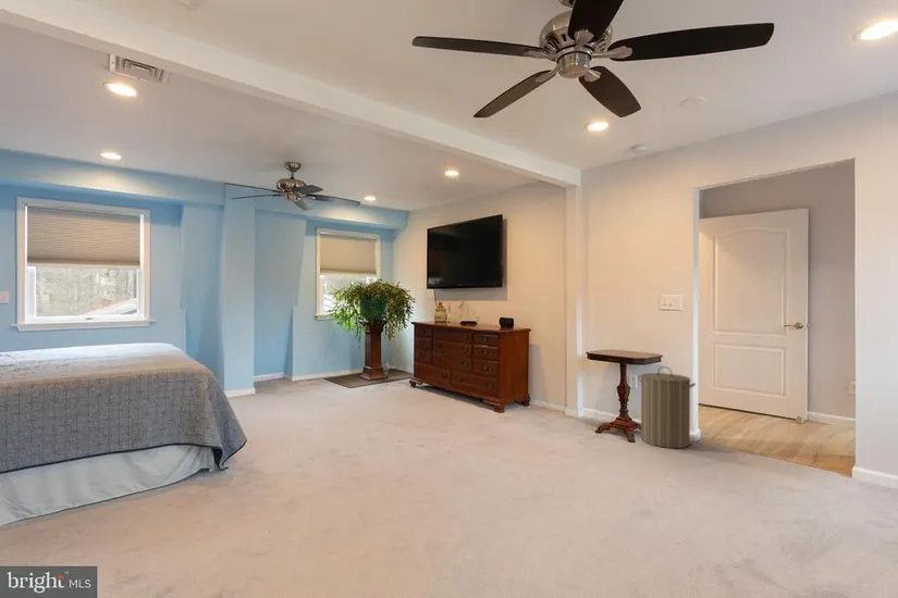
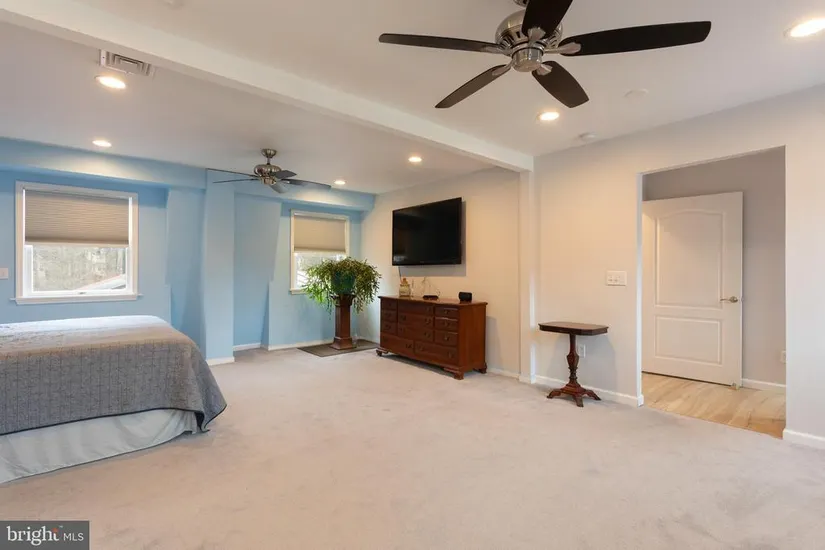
- laundry hamper (665, 403)
